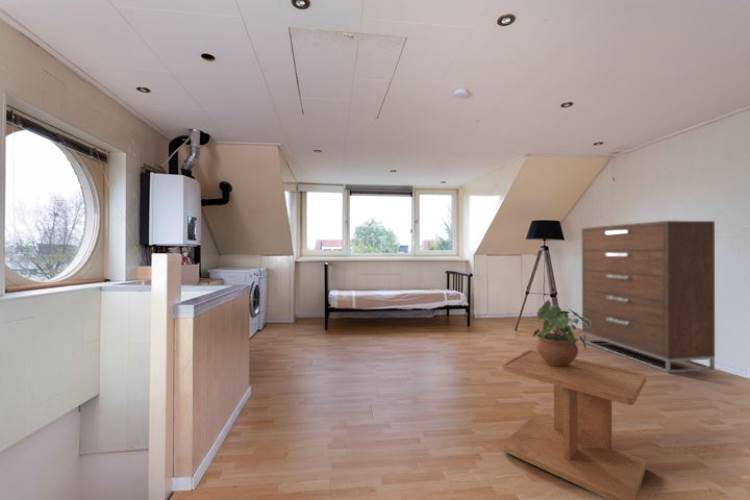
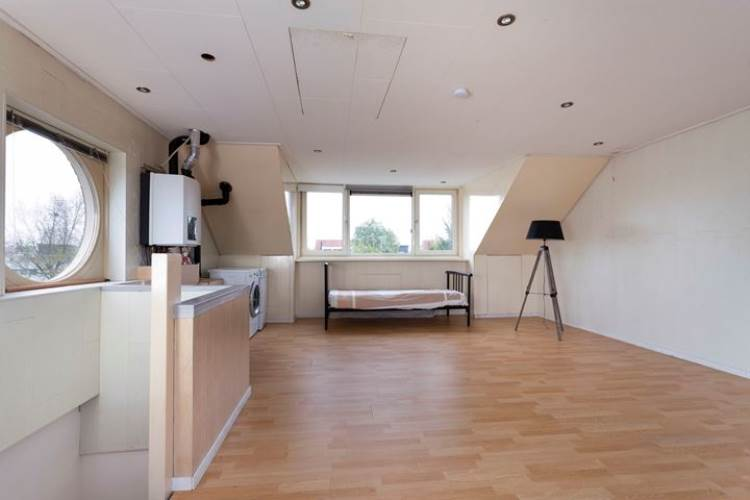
- dresser (638, 289)
- potted plant (554, 331)
- side table (571, 414)
